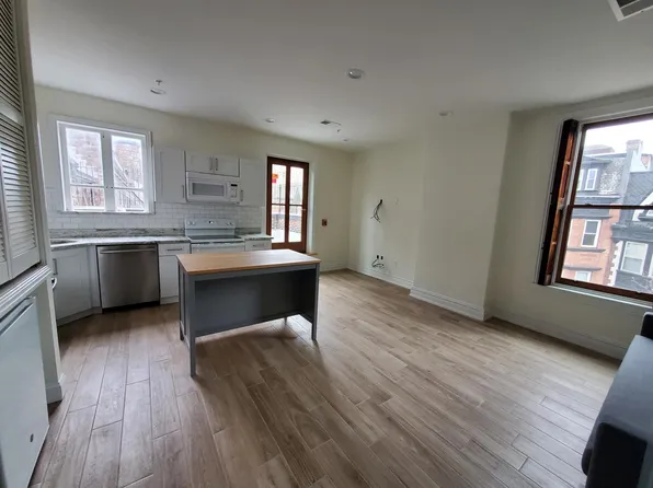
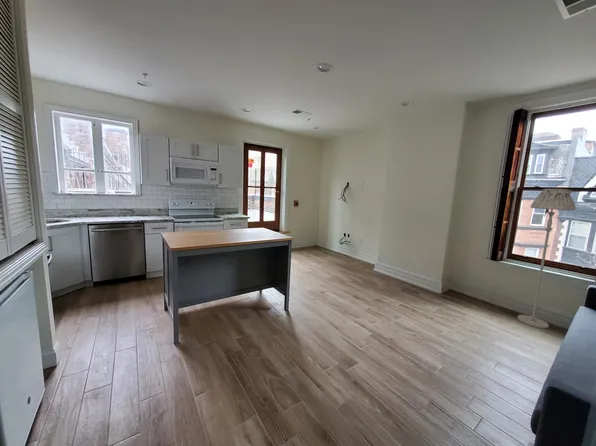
+ floor lamp (543, 257)
